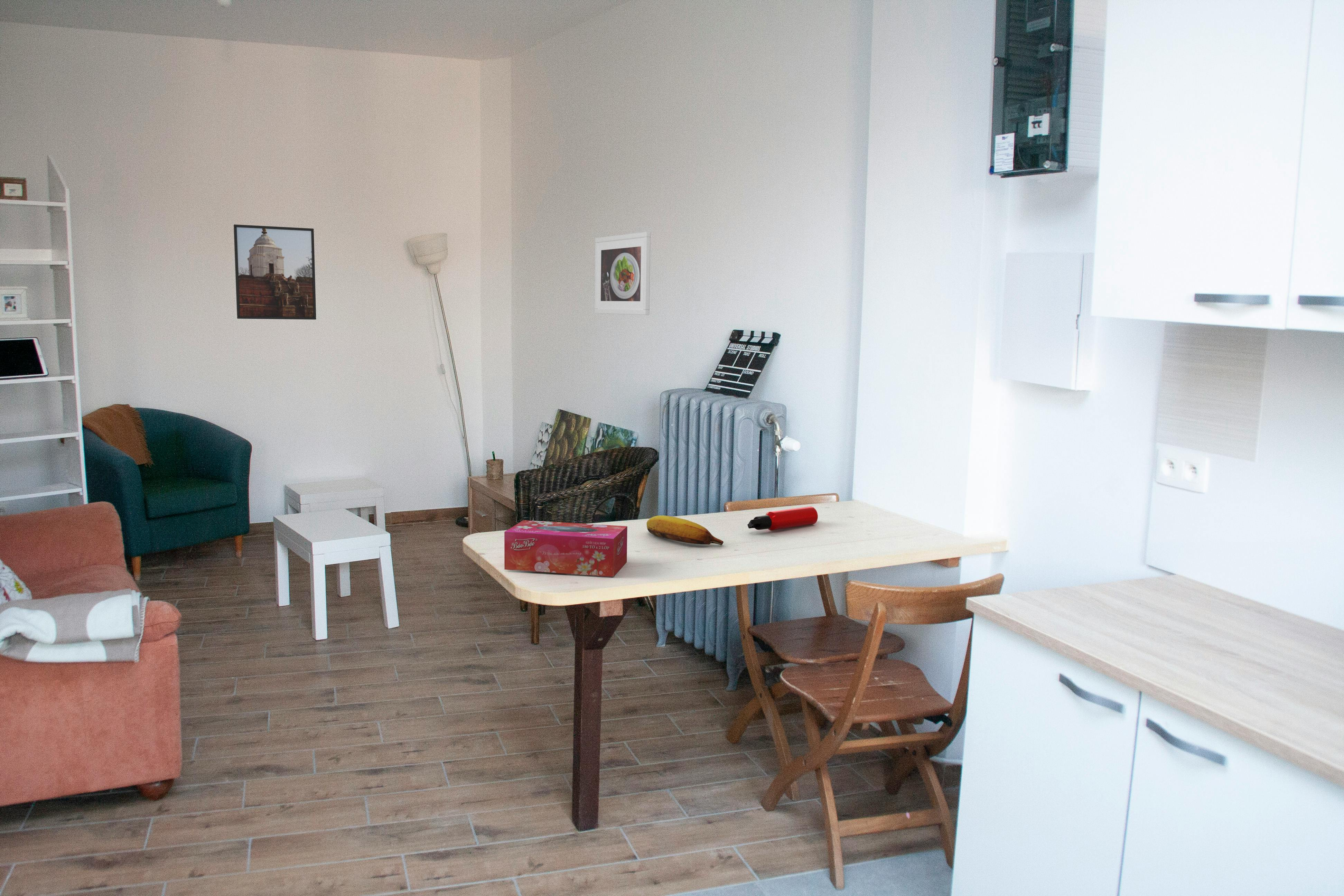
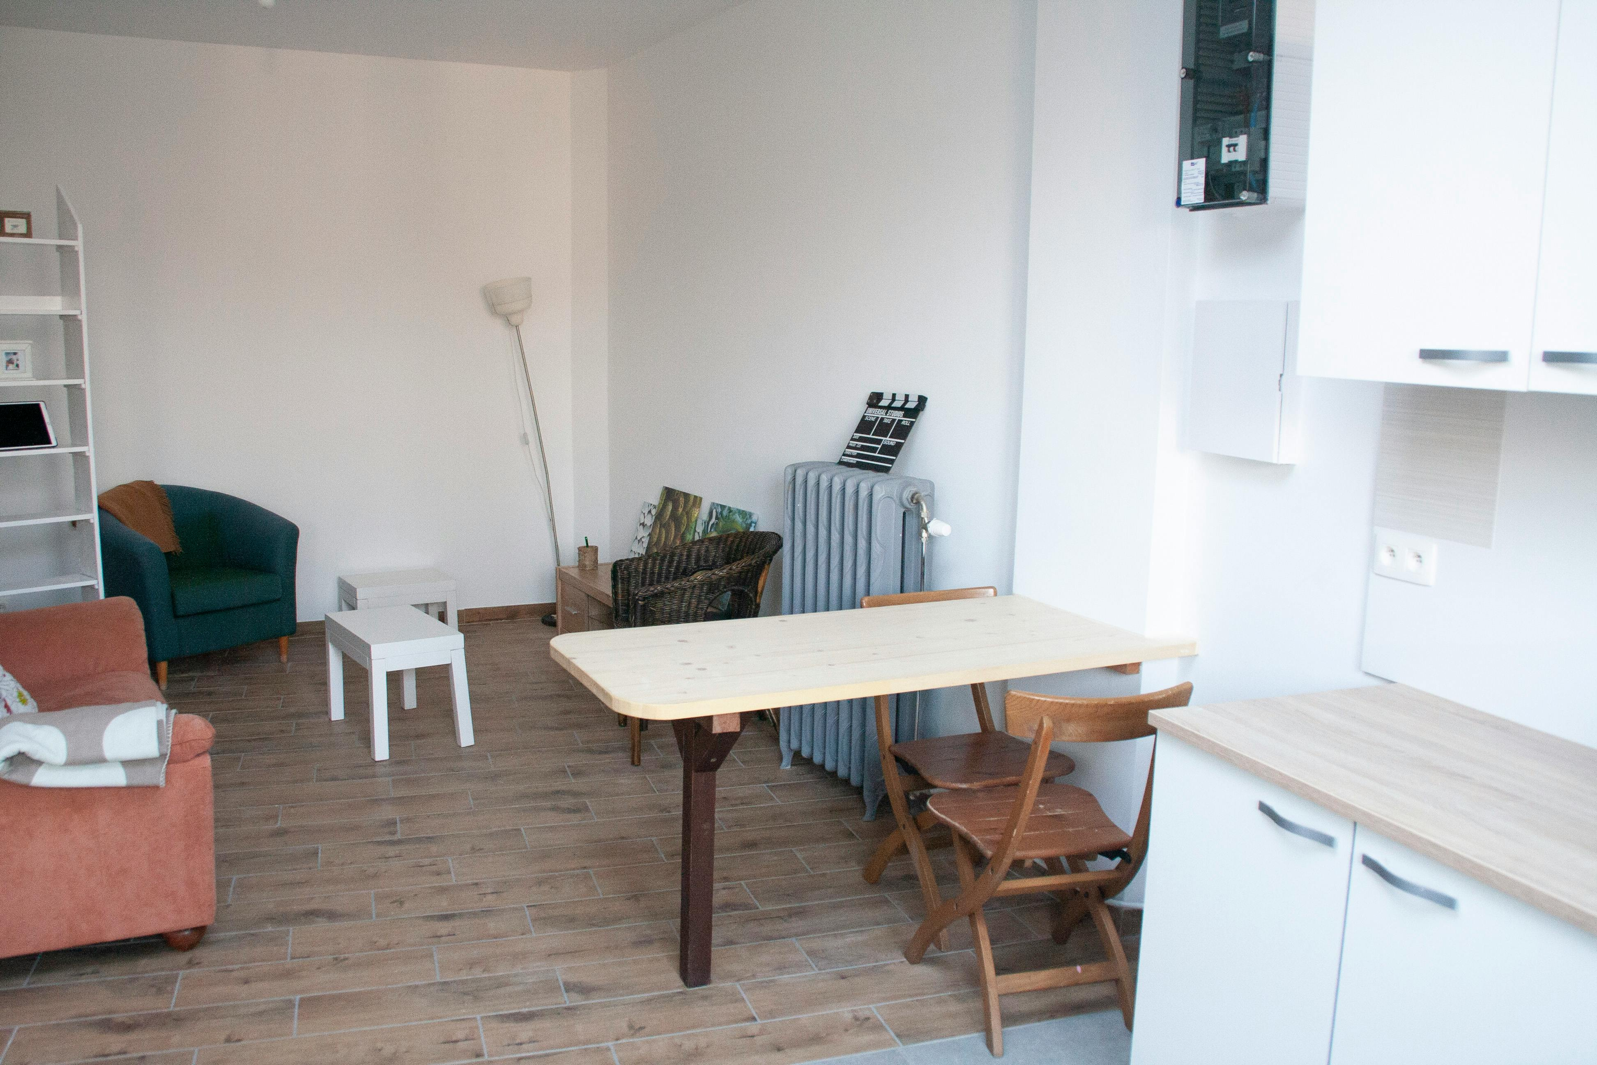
- water bottle (781, 519)
- fruit (684, 527)
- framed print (621, 275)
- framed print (276, 273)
- tissue box (567, 547)
